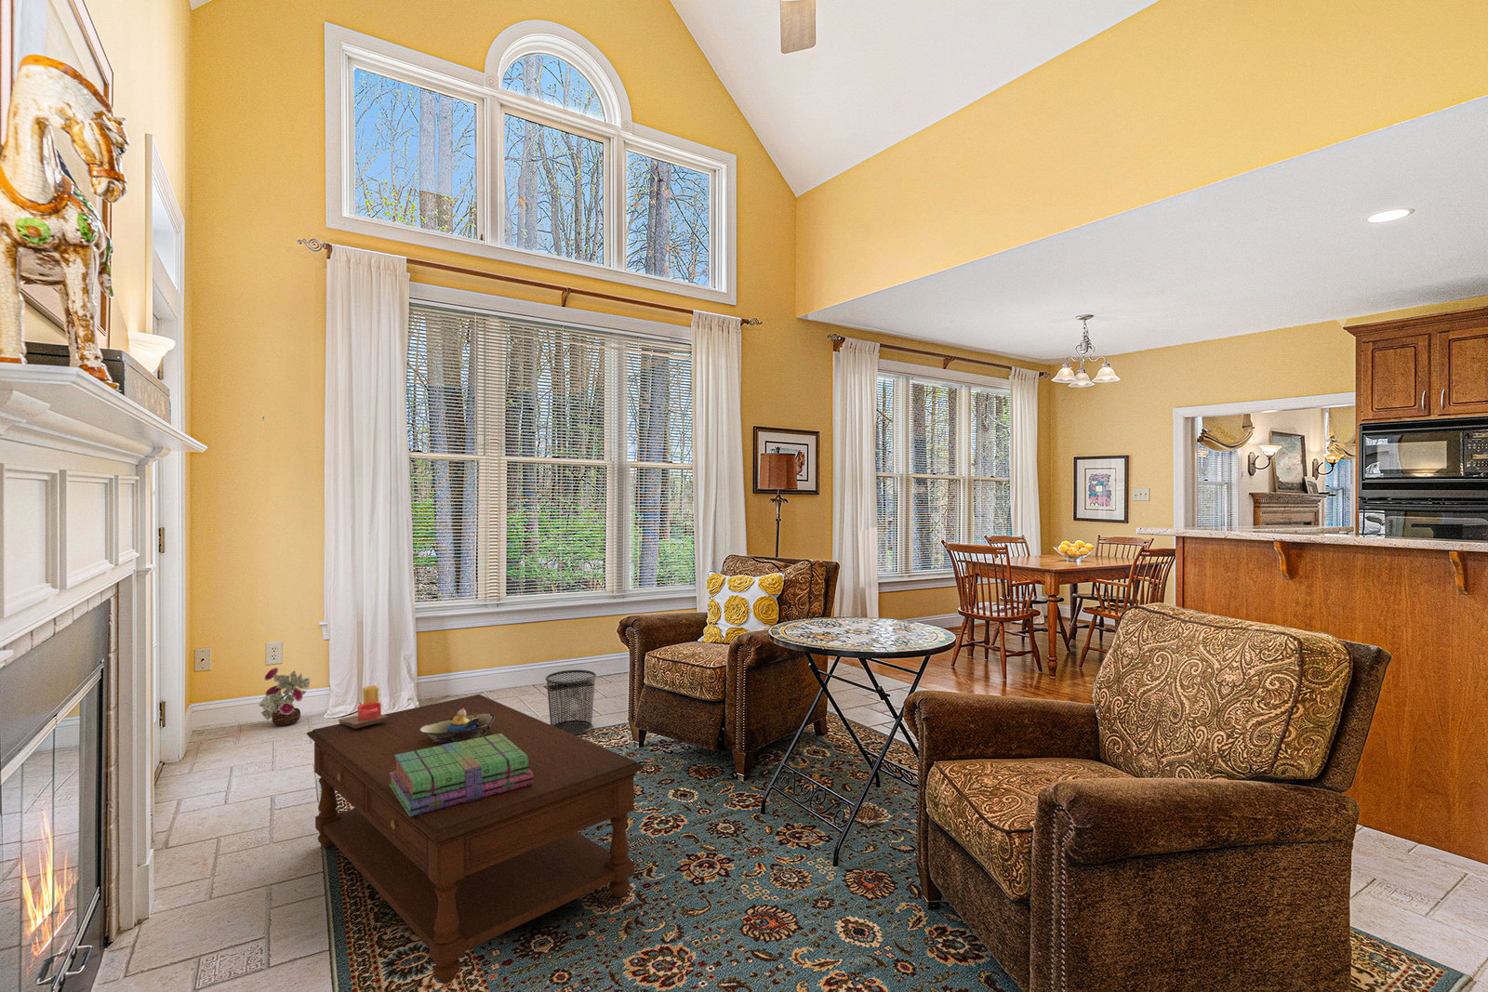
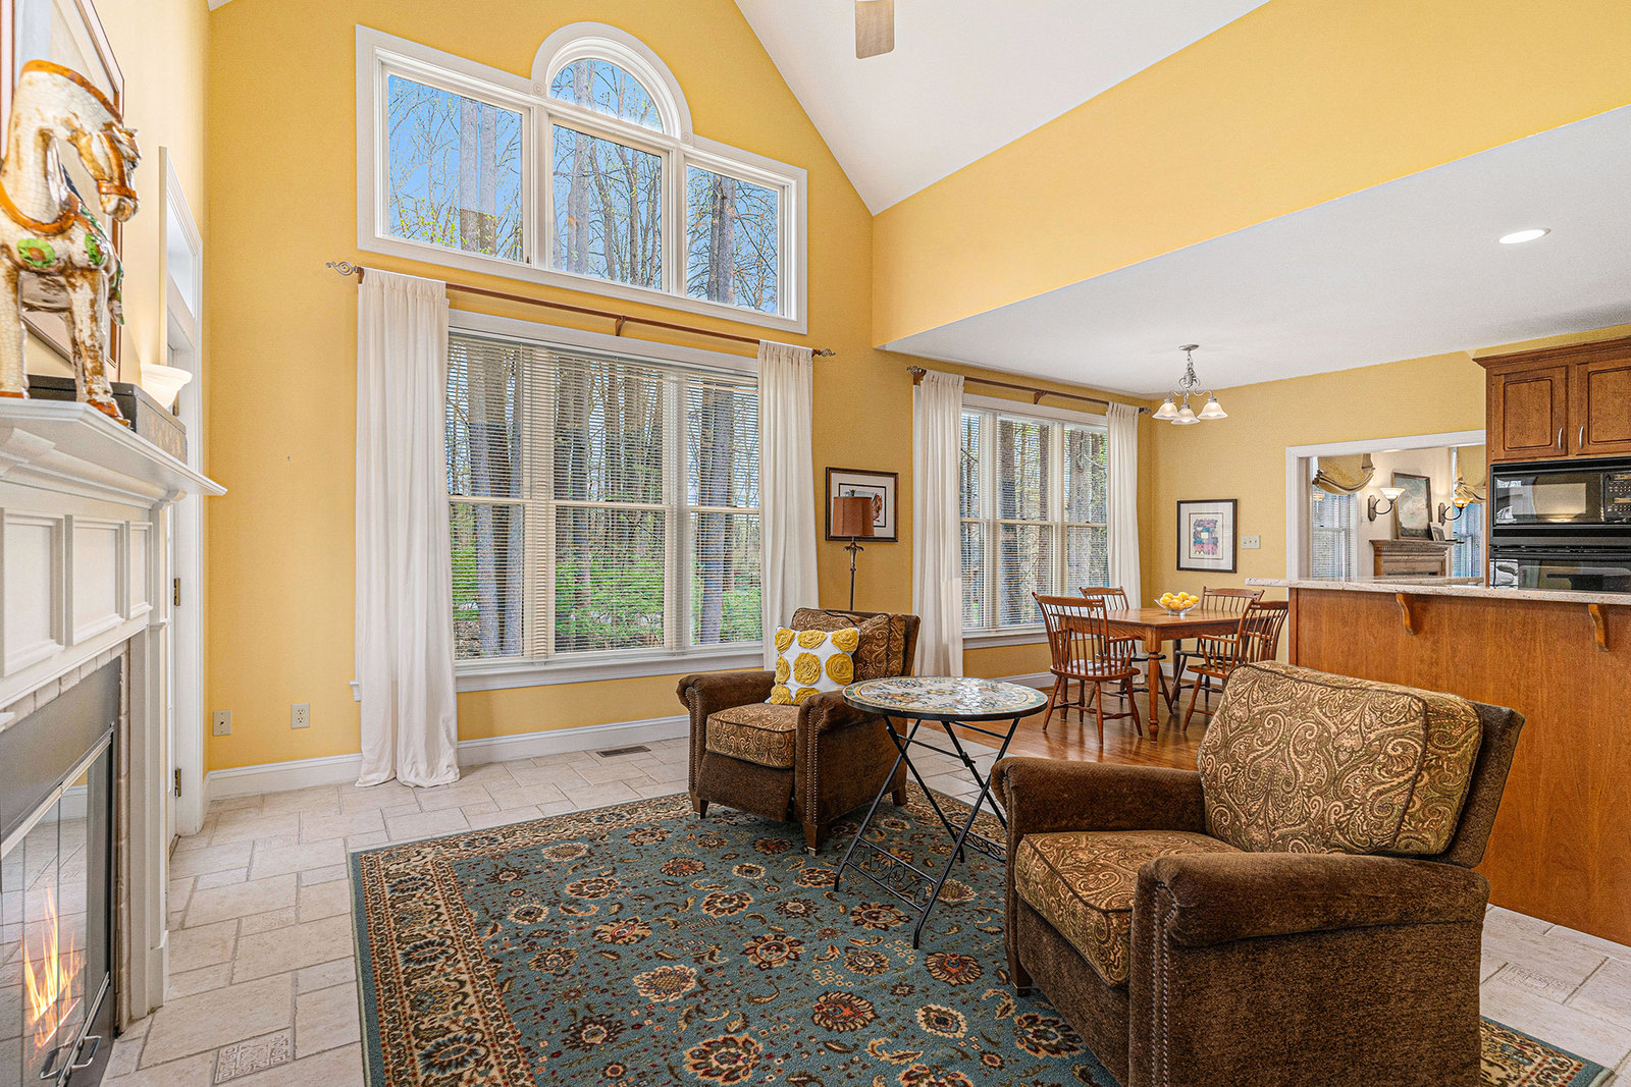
- coffee table (464, 806)
- stack of books (461, 769)
- waste bin (570, 702)
- decorative plant (285, 694)
- candle (364, 706)
- decorative bowl (468, 720)
